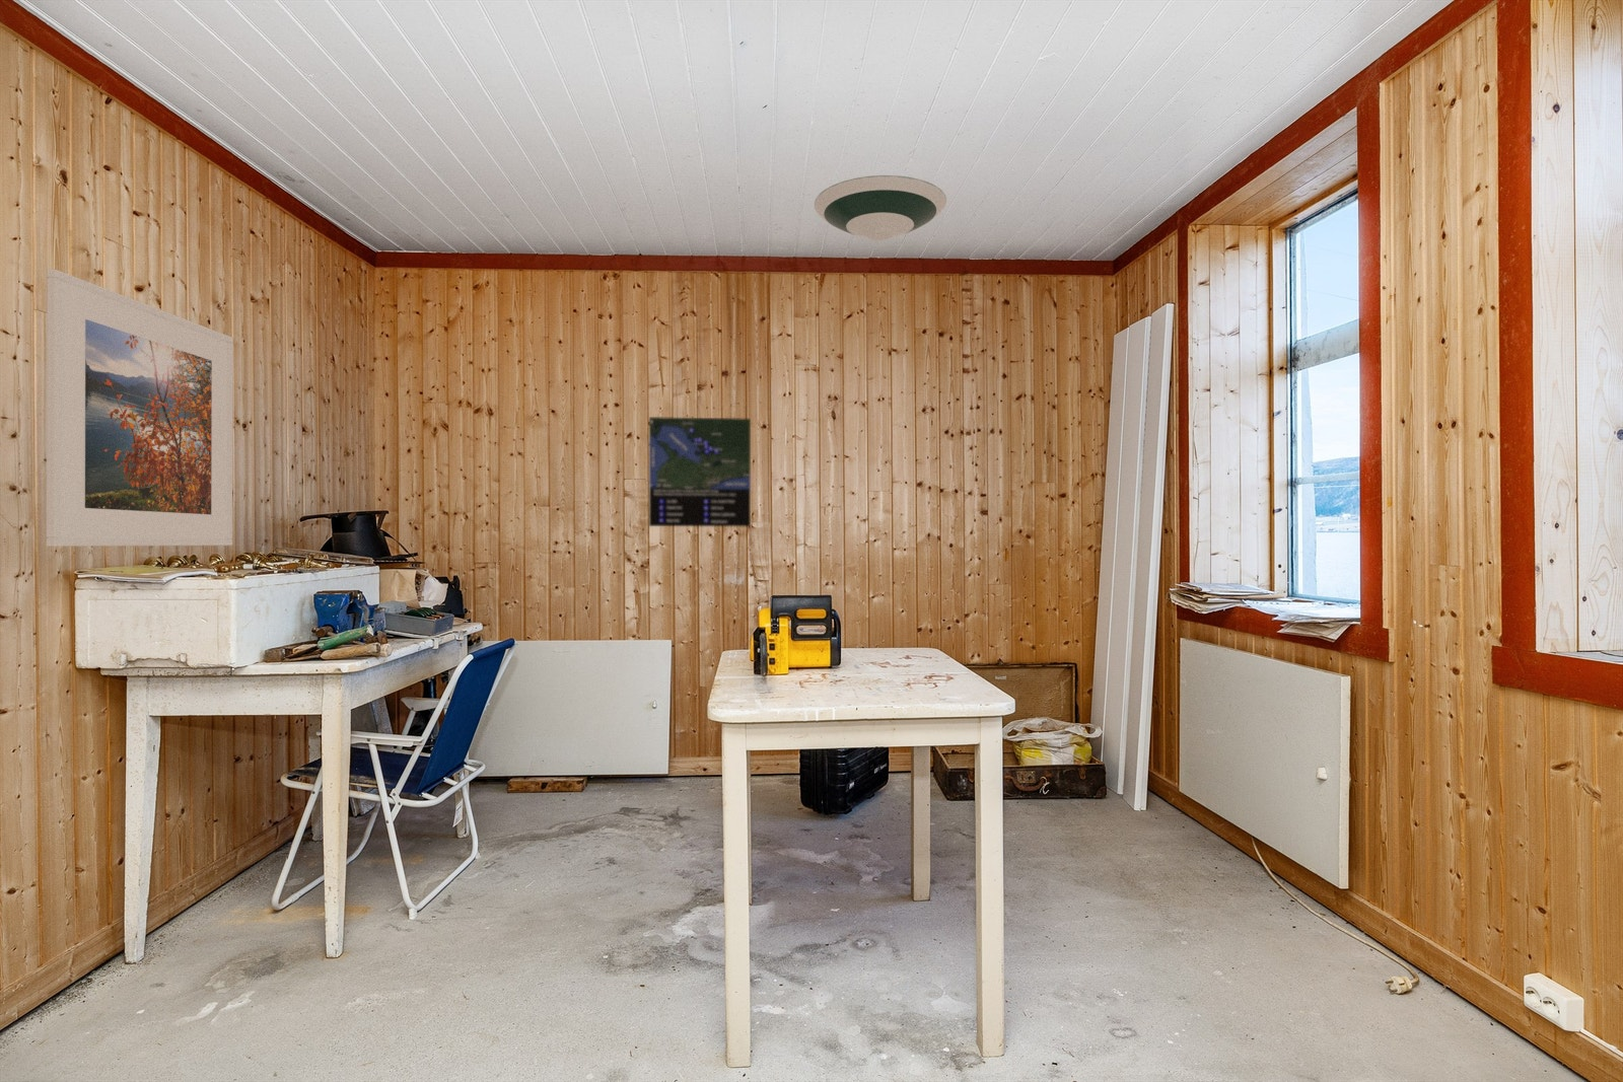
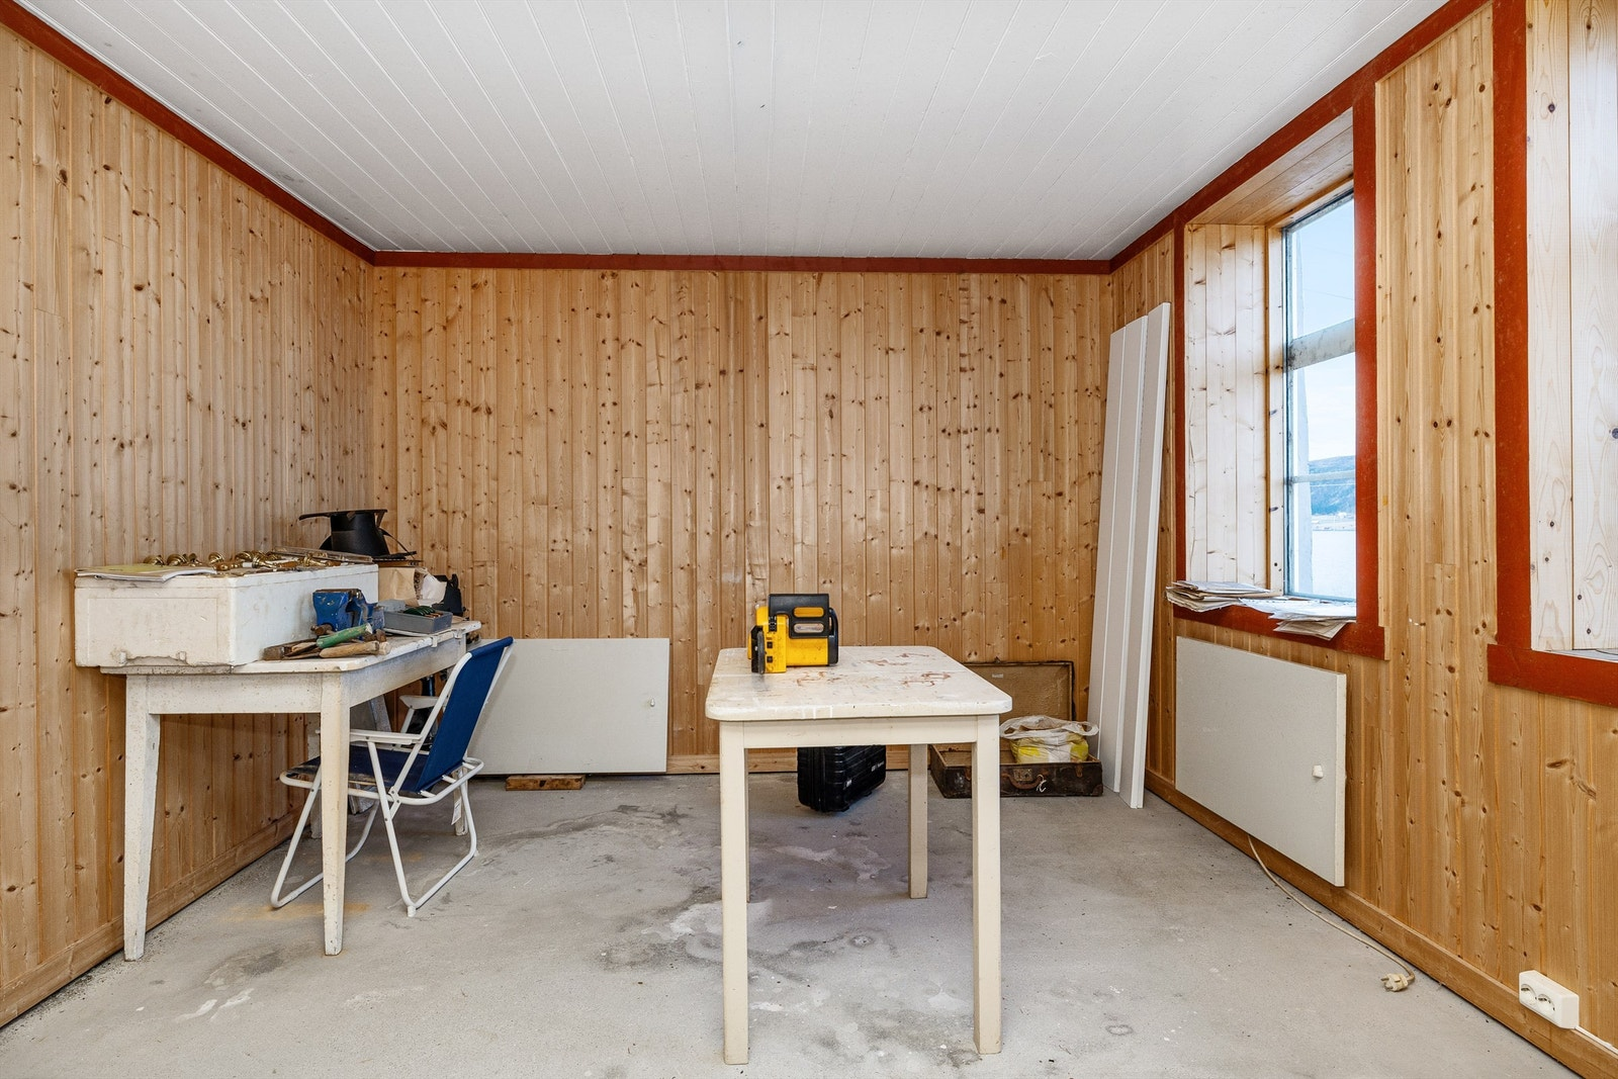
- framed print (152, 426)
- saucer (879, 220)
- map (699, 471)
